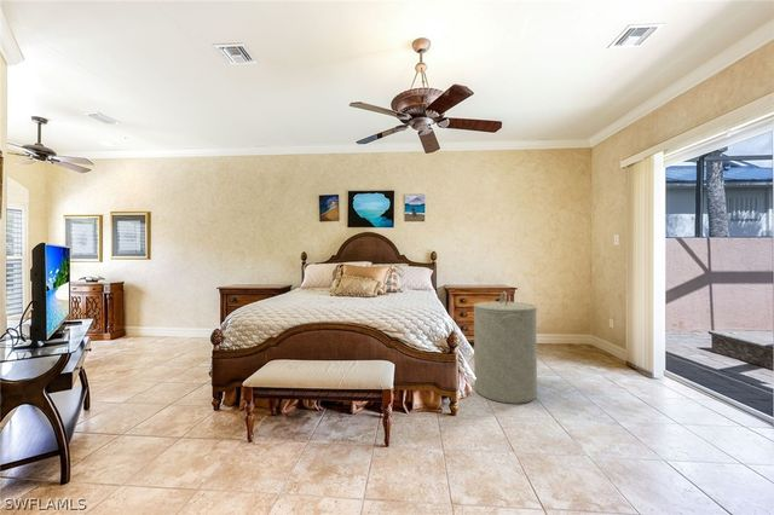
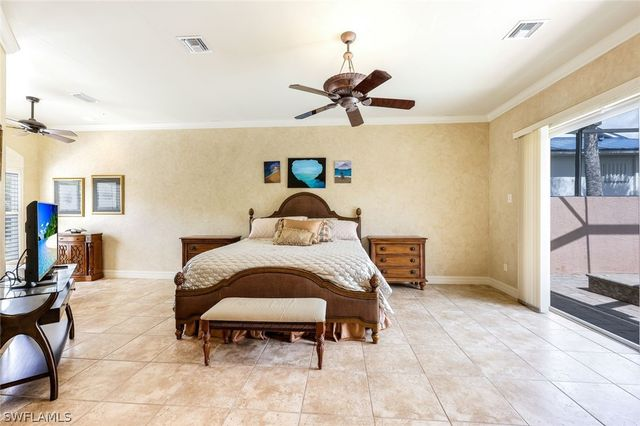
- laundry hamper (504, 341)
